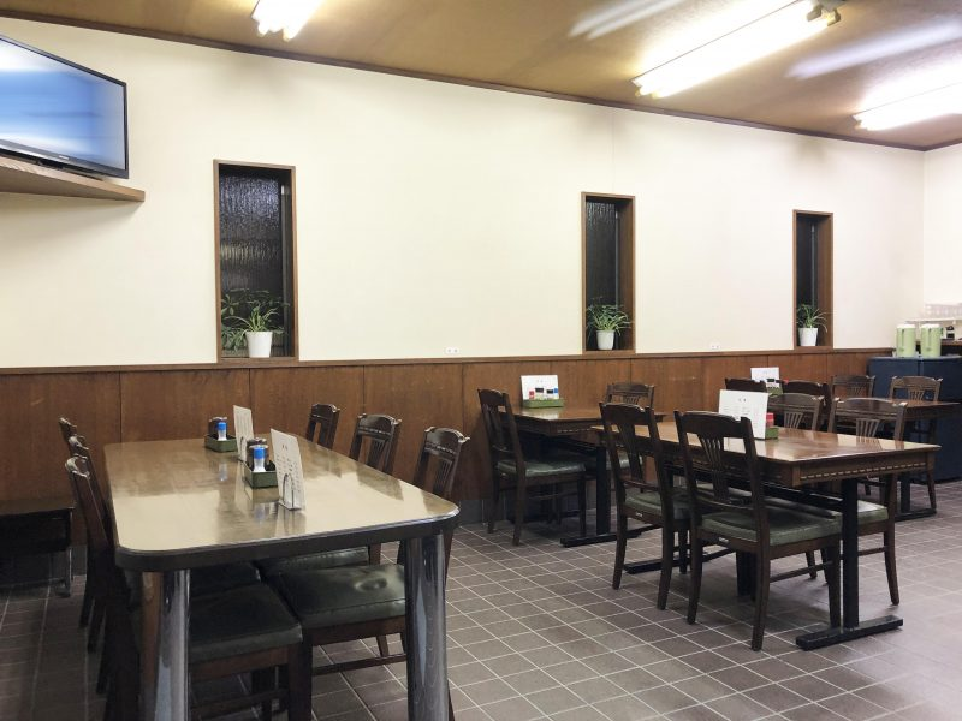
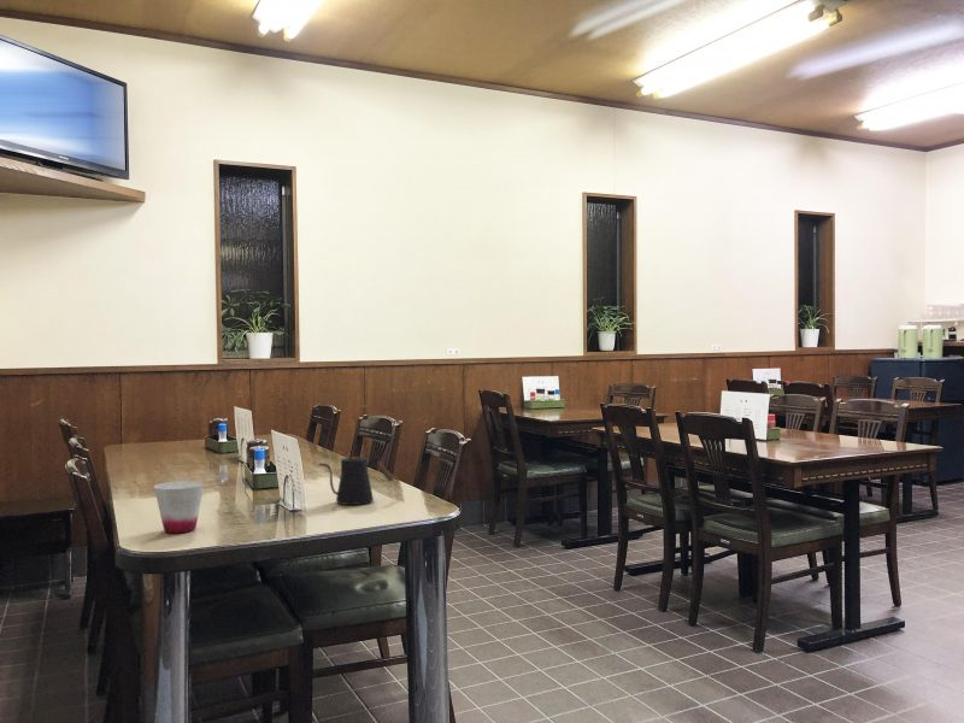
+ cup (180, 507)
+ kettle (357, 478)
